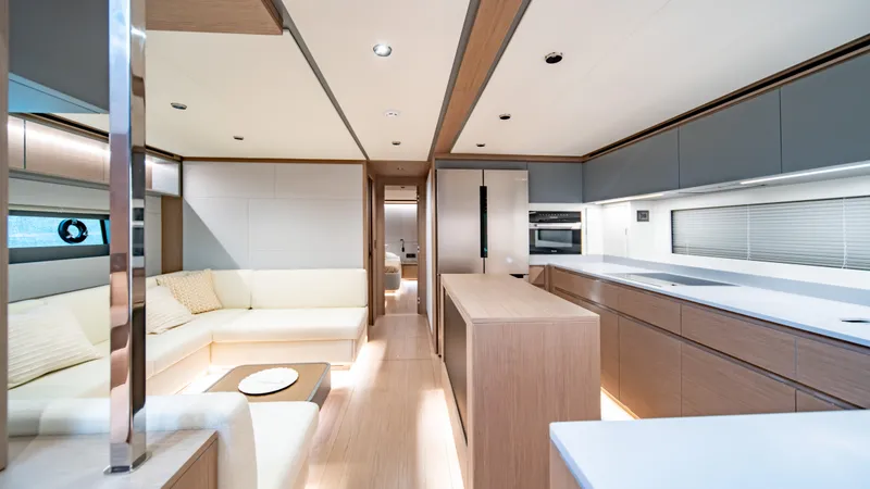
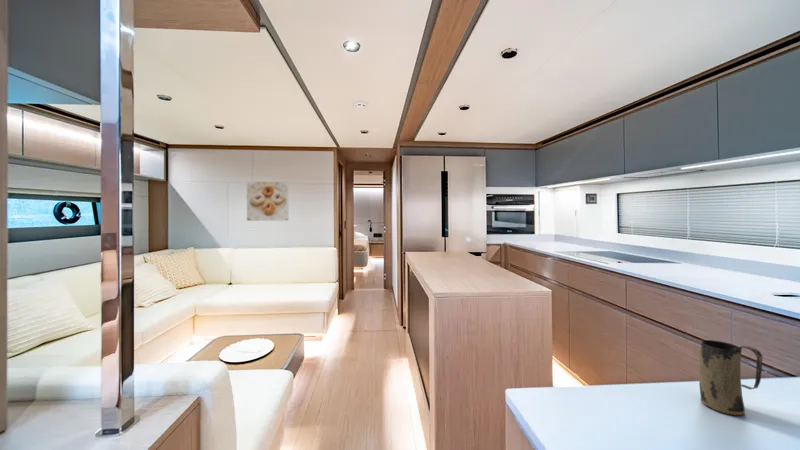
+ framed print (267, 201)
+ mug (728, 375)
